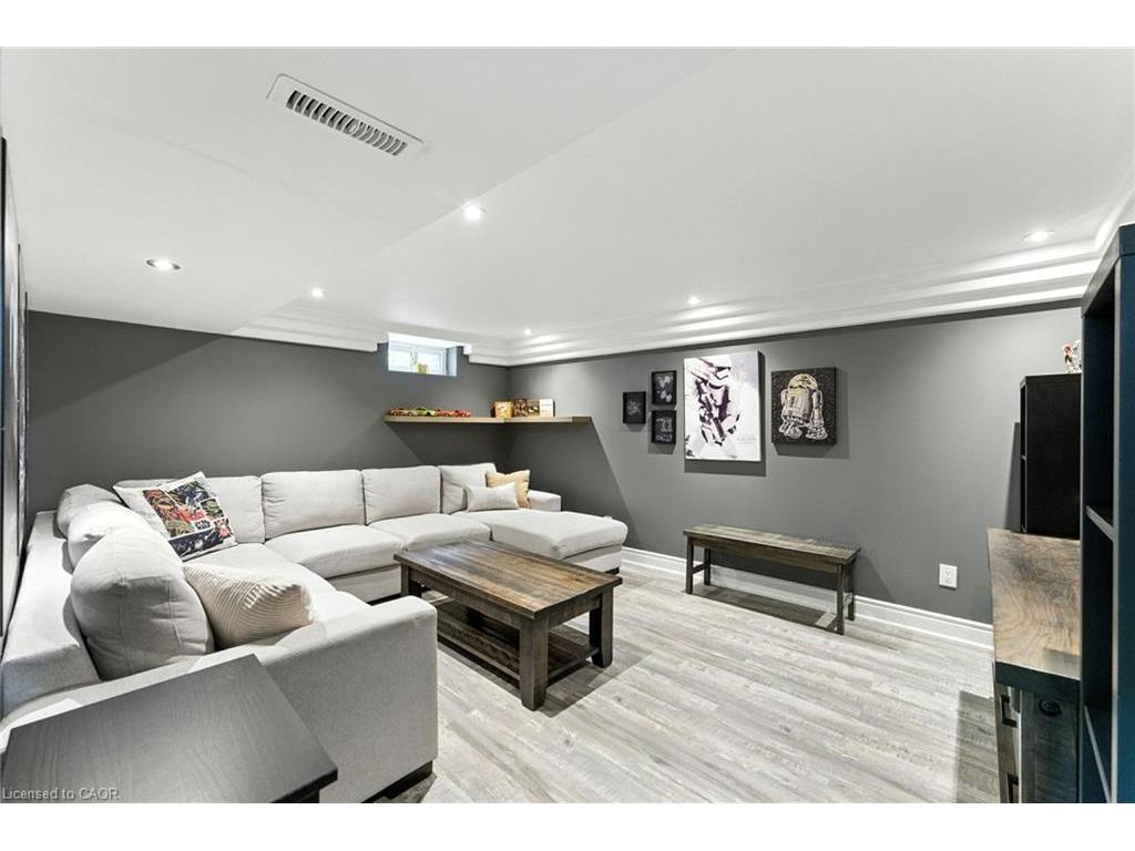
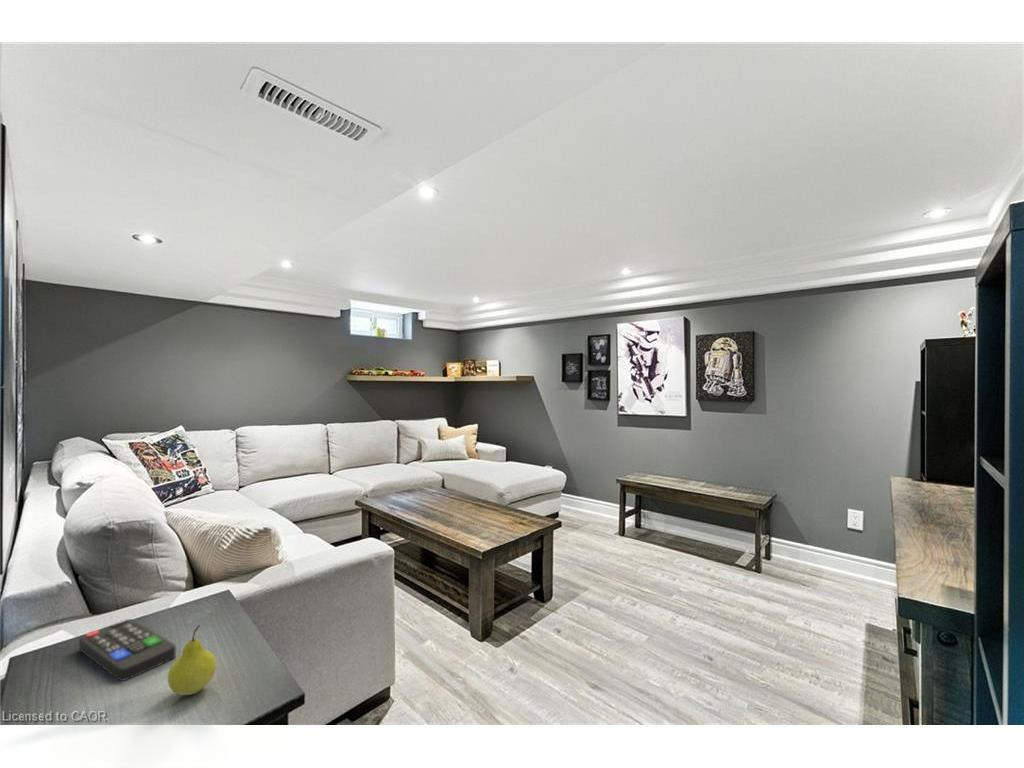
+ fruit (192, 656)
+ remote control (126, 646)
